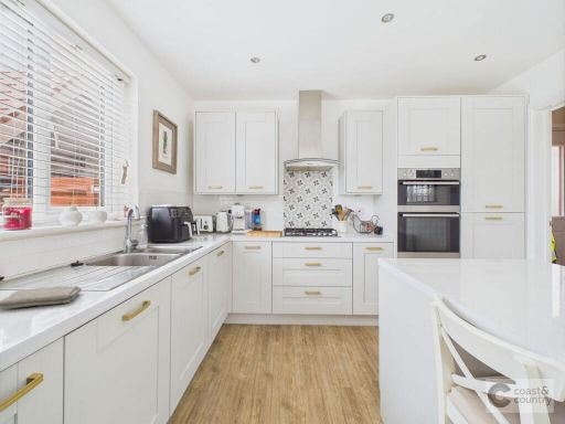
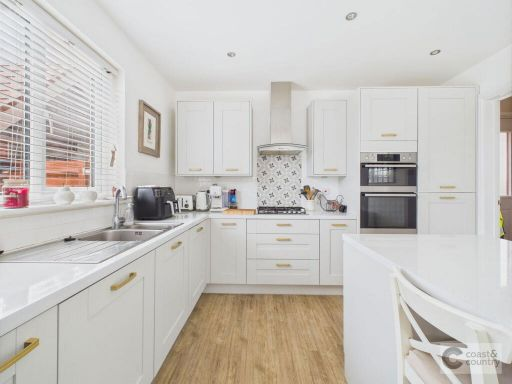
- washcloth (42, 296)
